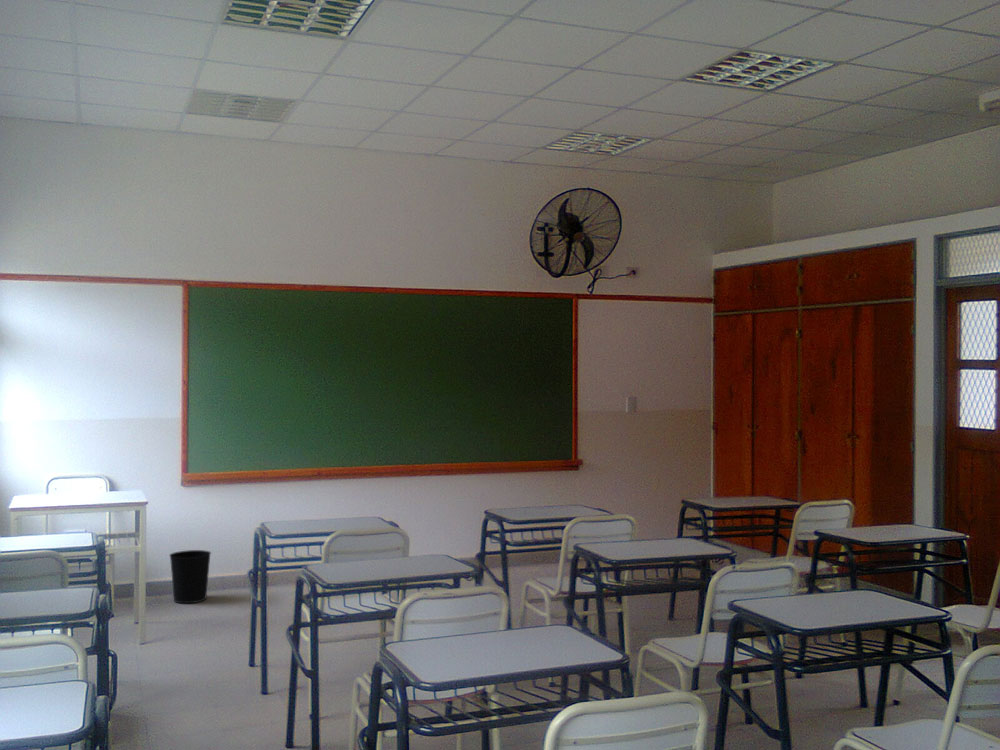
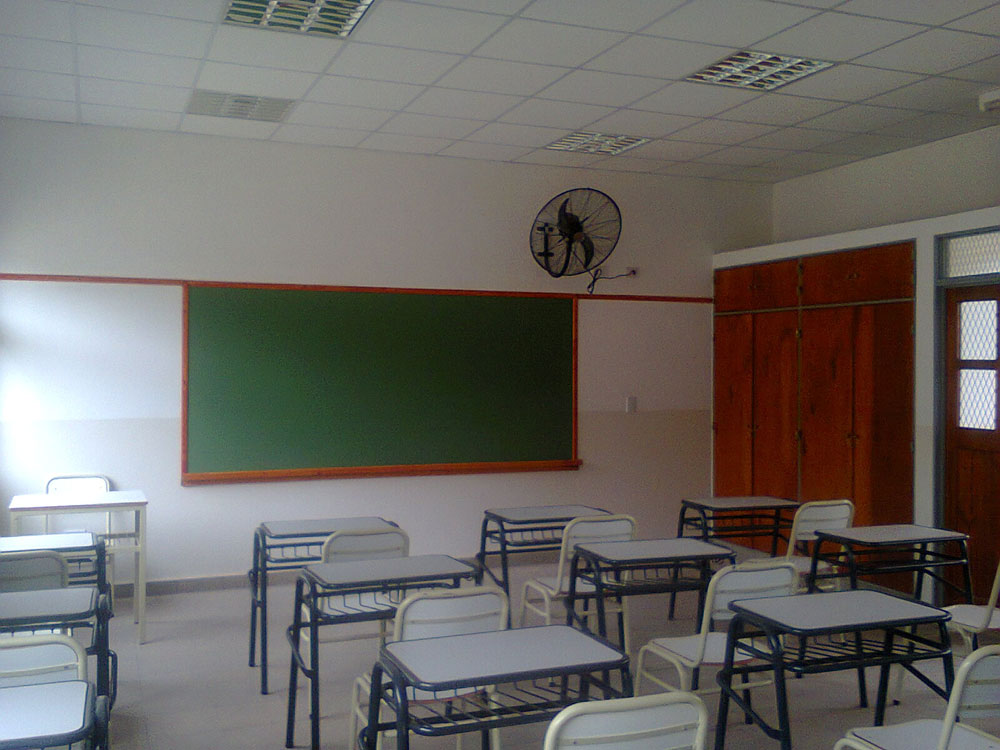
- wastebasket (190, 576)
